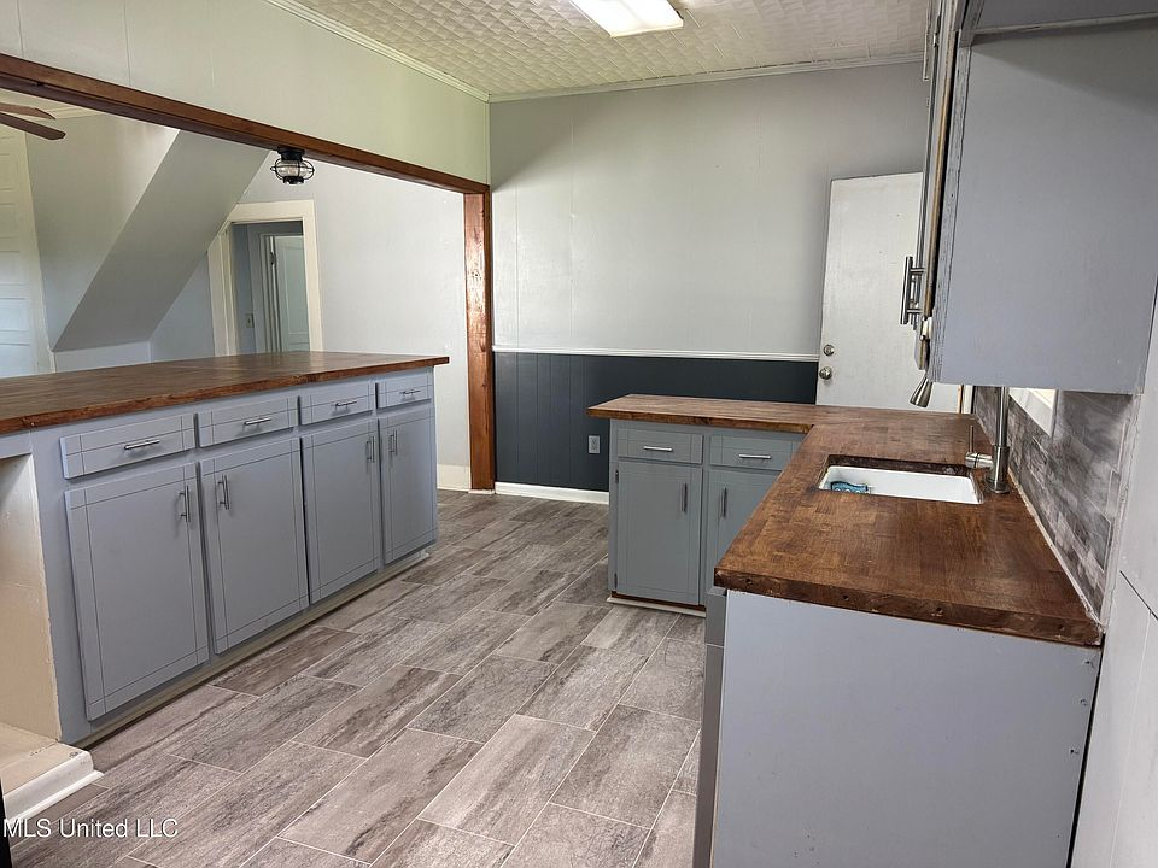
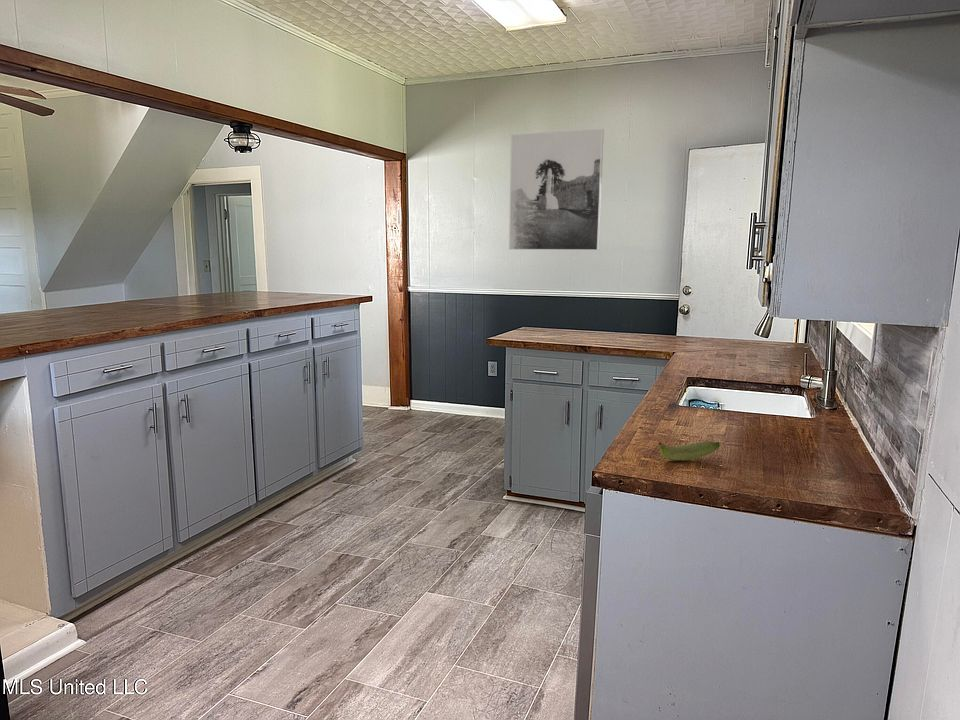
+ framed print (554, 191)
+ banana (688, 450)
